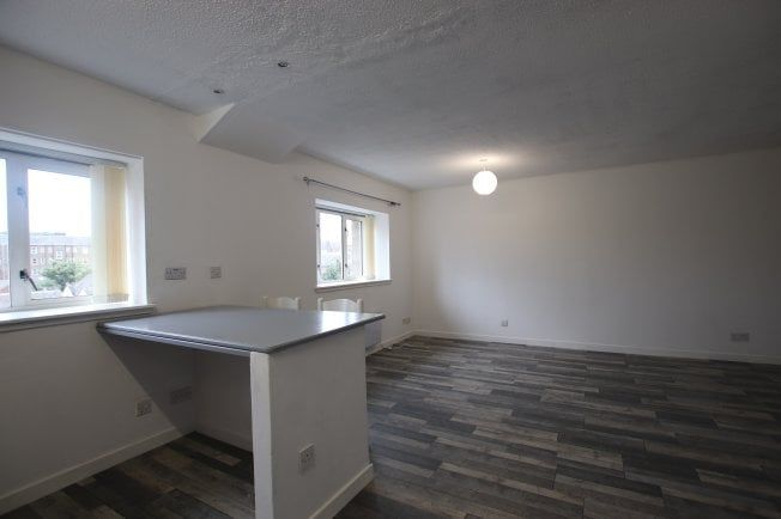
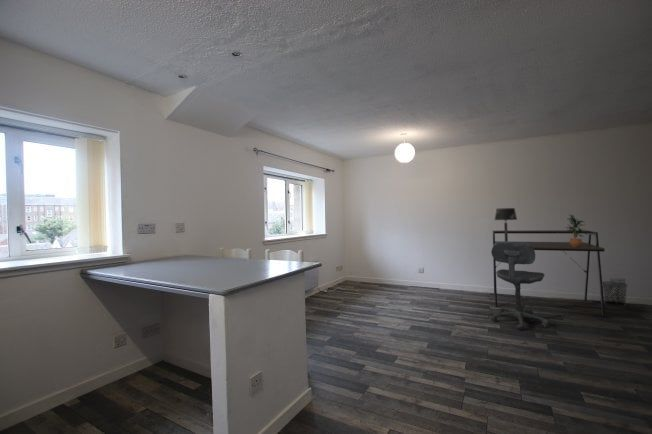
+ waste bin (614, 294)
+ table lamp (505, 226)
+ desk (541, 249)
+ potted plant (575, 230)
+ office chair (518, 281)
